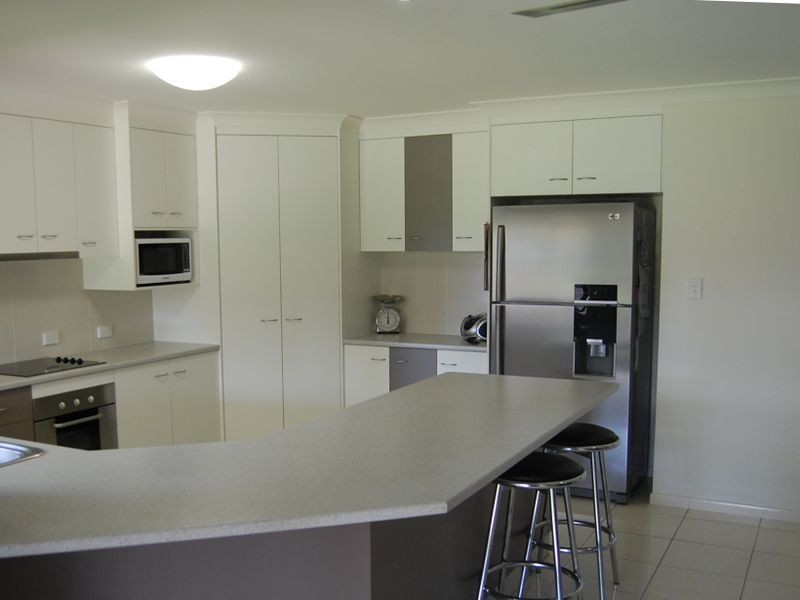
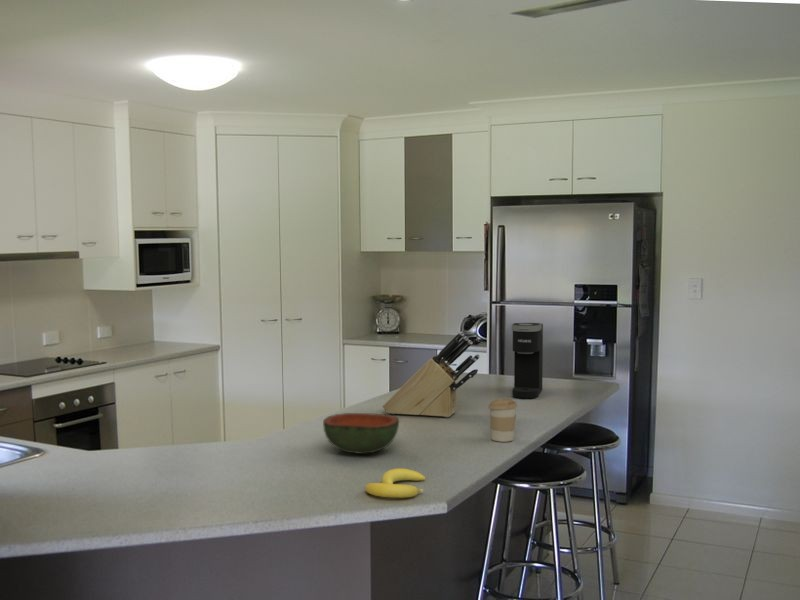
+ coffee cup (502, 419)
+ knife block (431, 372)
+ banana (399, 484)
+ bowl (361, 435)
+ coffee maker (527, 358)
